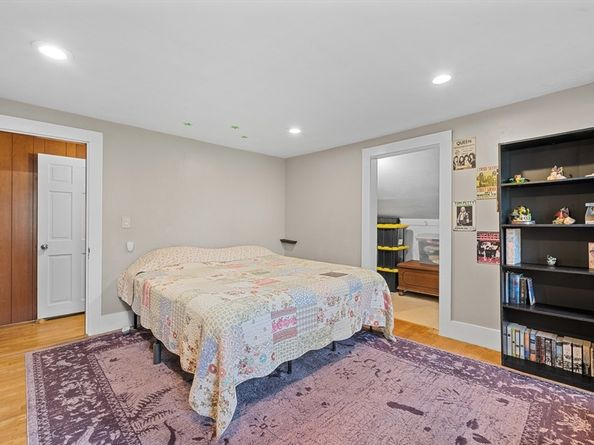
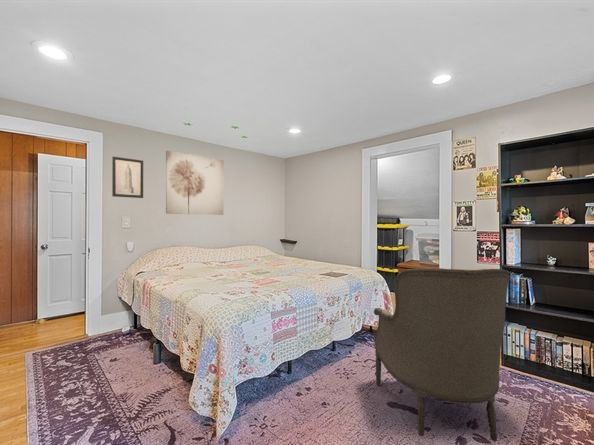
+ armchair (440, 336)
+ wall art (128, 177)
+ wall art (196, 185)
